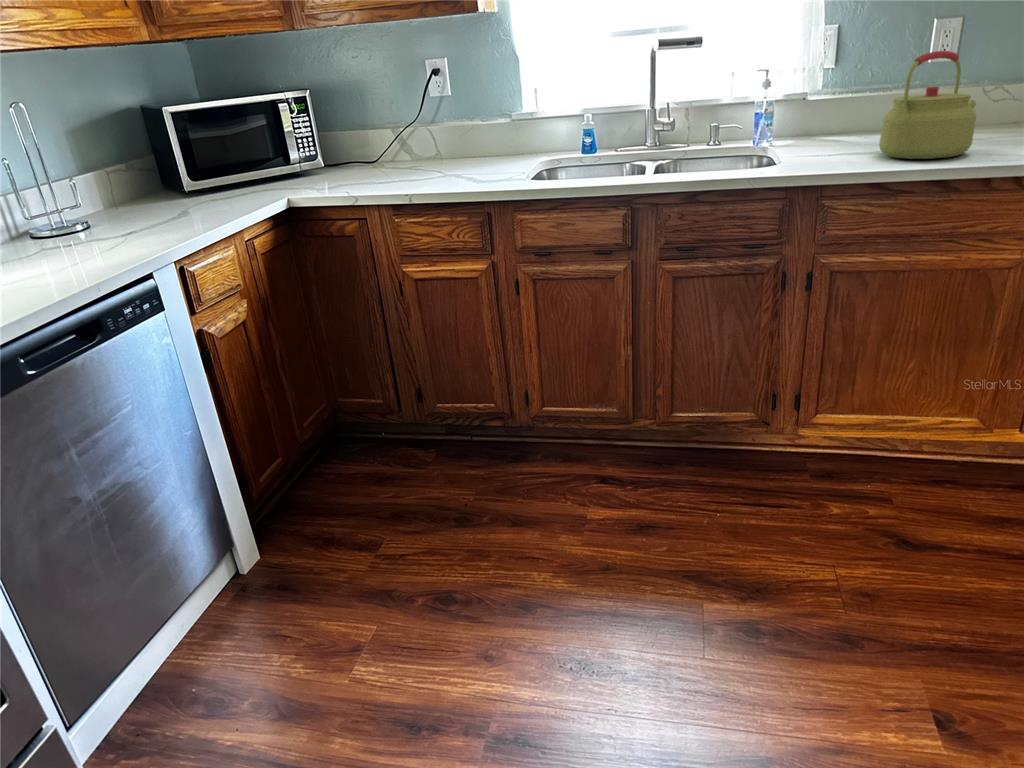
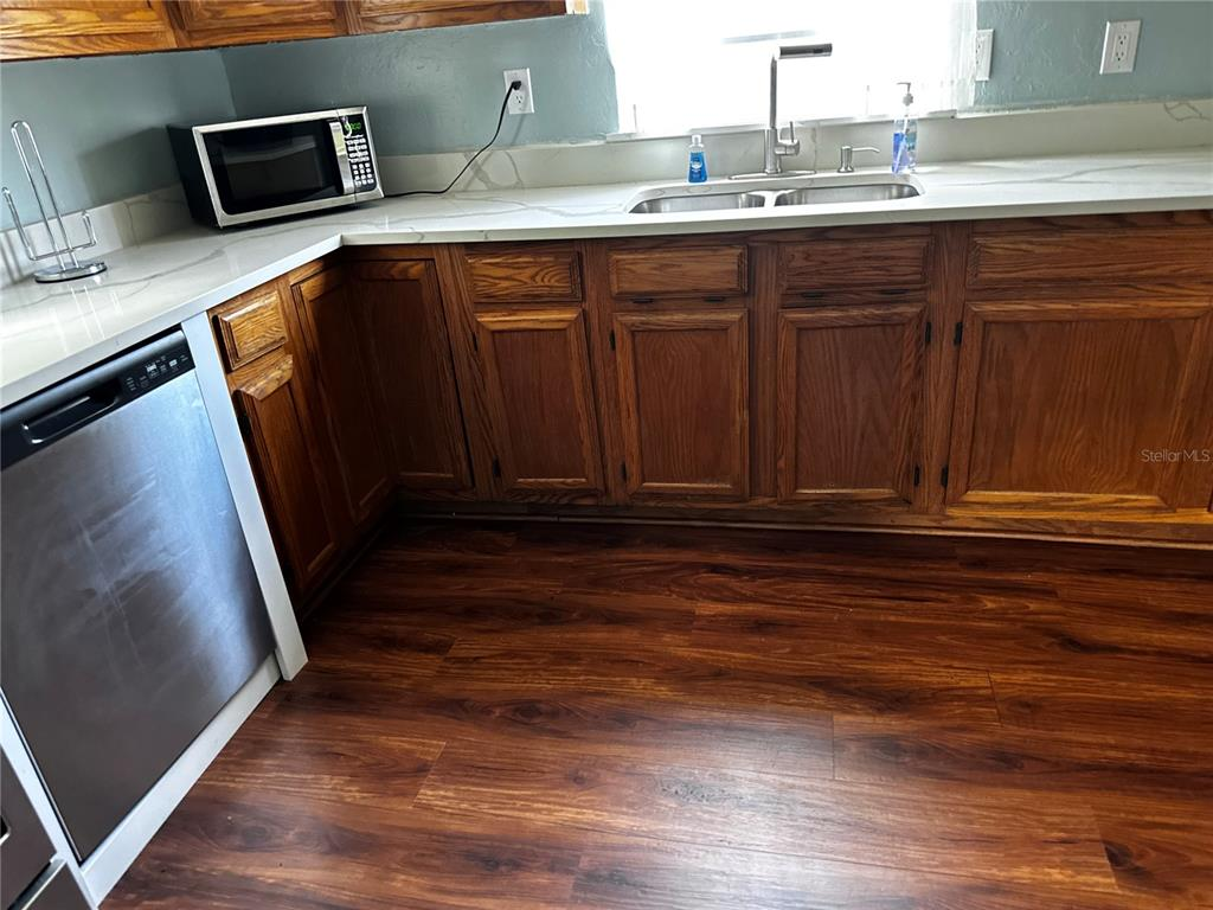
- kettle (939, 103)
